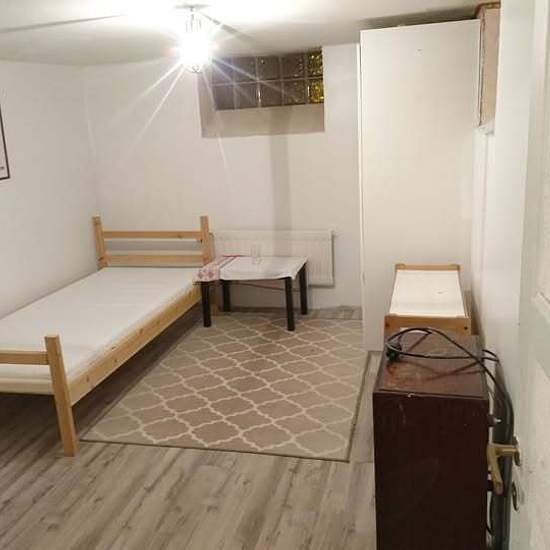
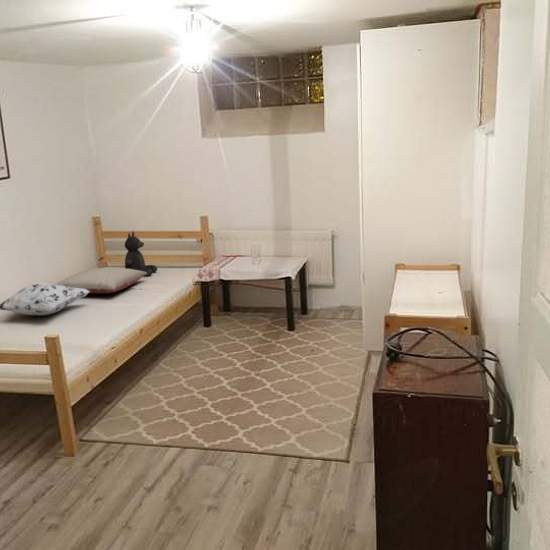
+ teddy bear (139, 253)
+ decorative pillow (41, 299)
+ pillow (100, 280)
